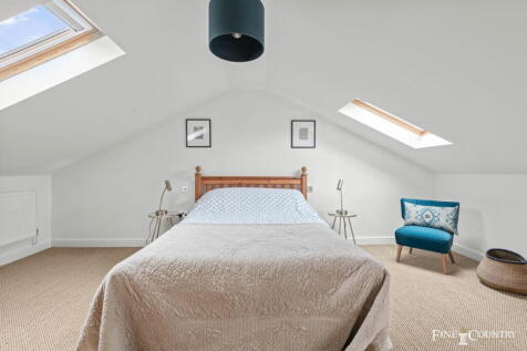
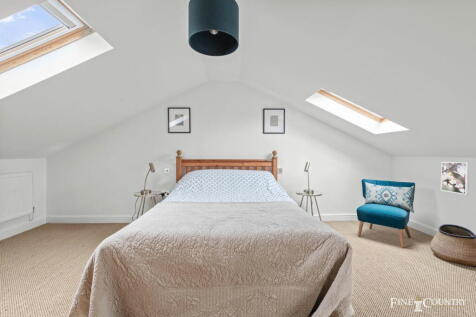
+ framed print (454, 177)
